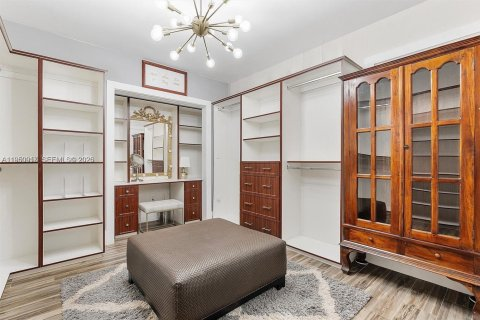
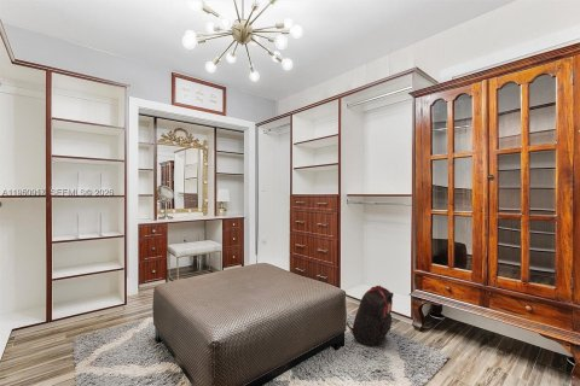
+ backpack (371, 311)
